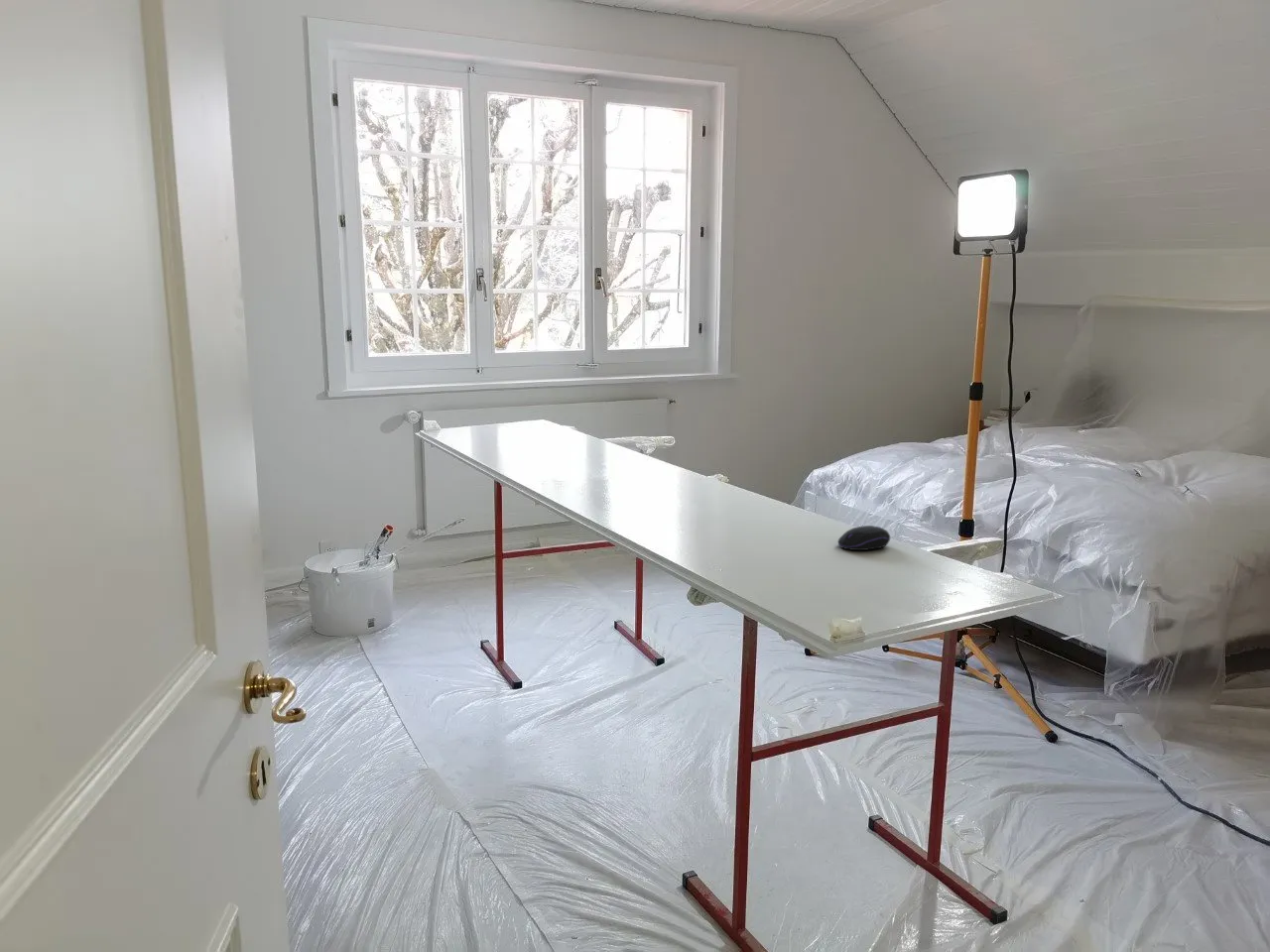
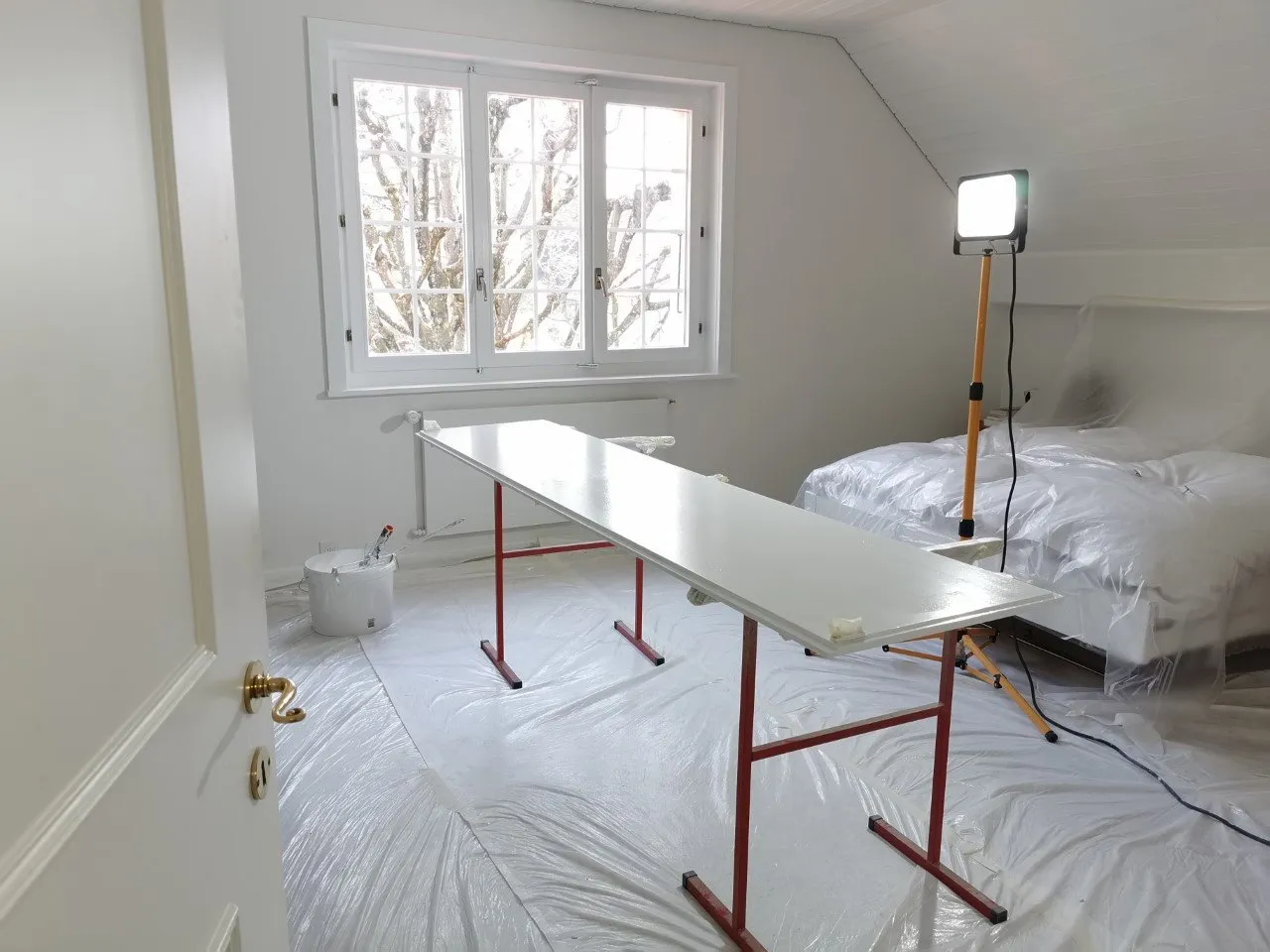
- computer mouse (864, 536)
